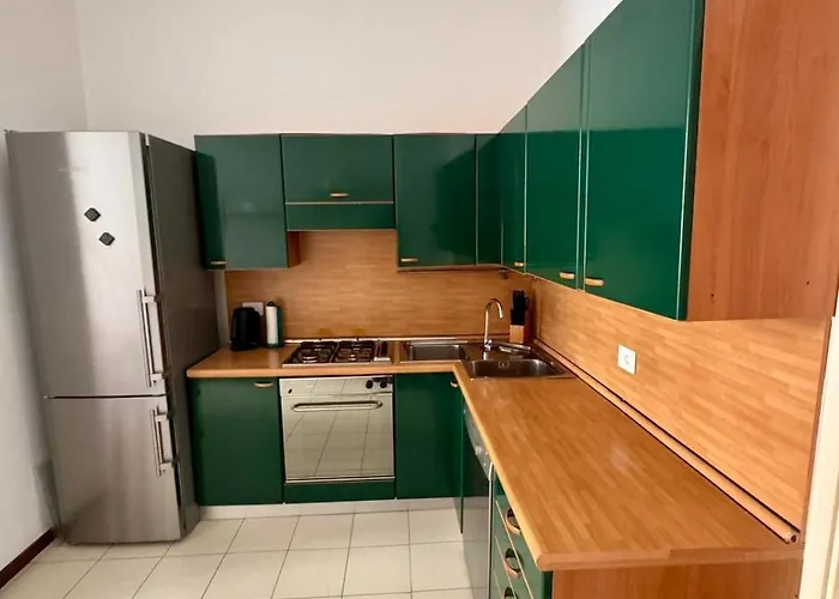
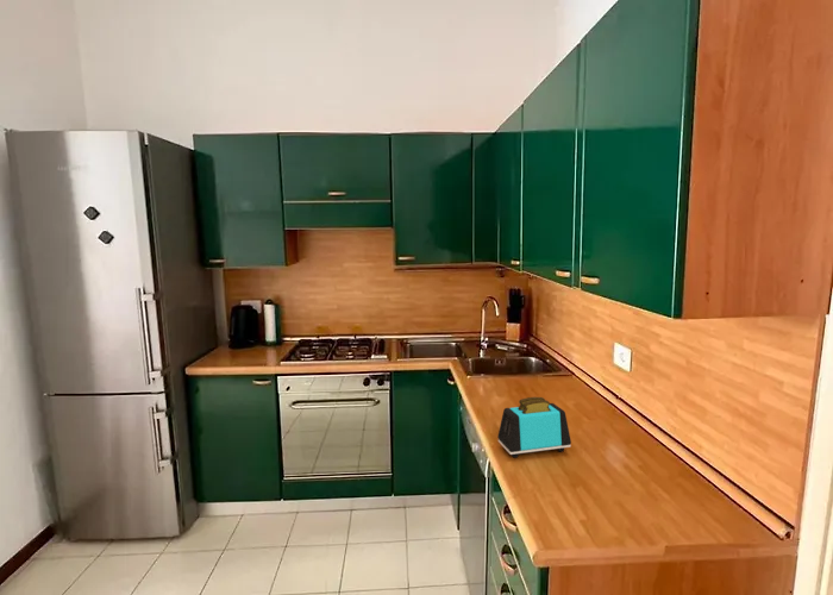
+ toaster (533, 424)
